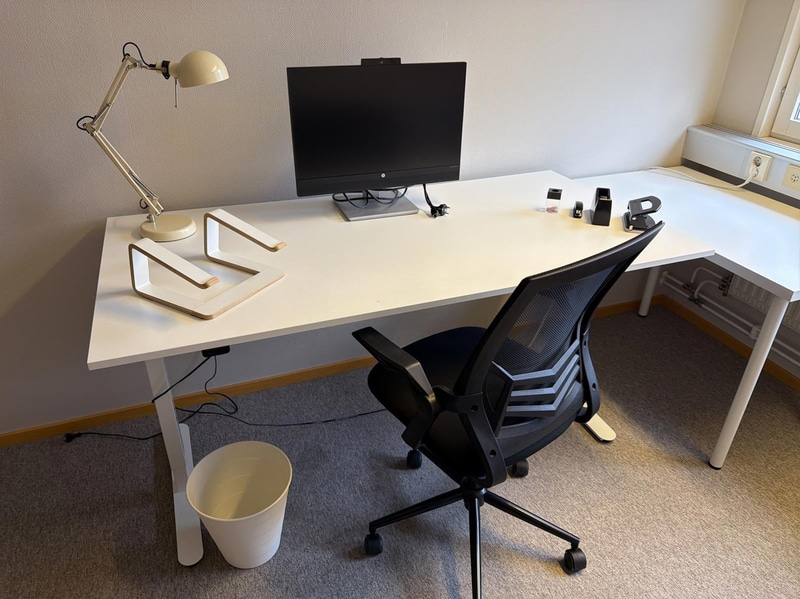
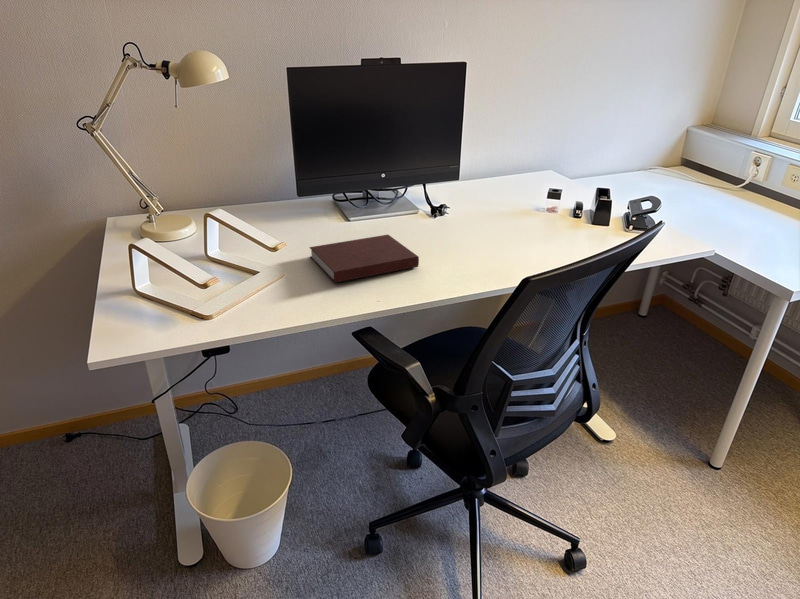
+ notebook (363, 256)
